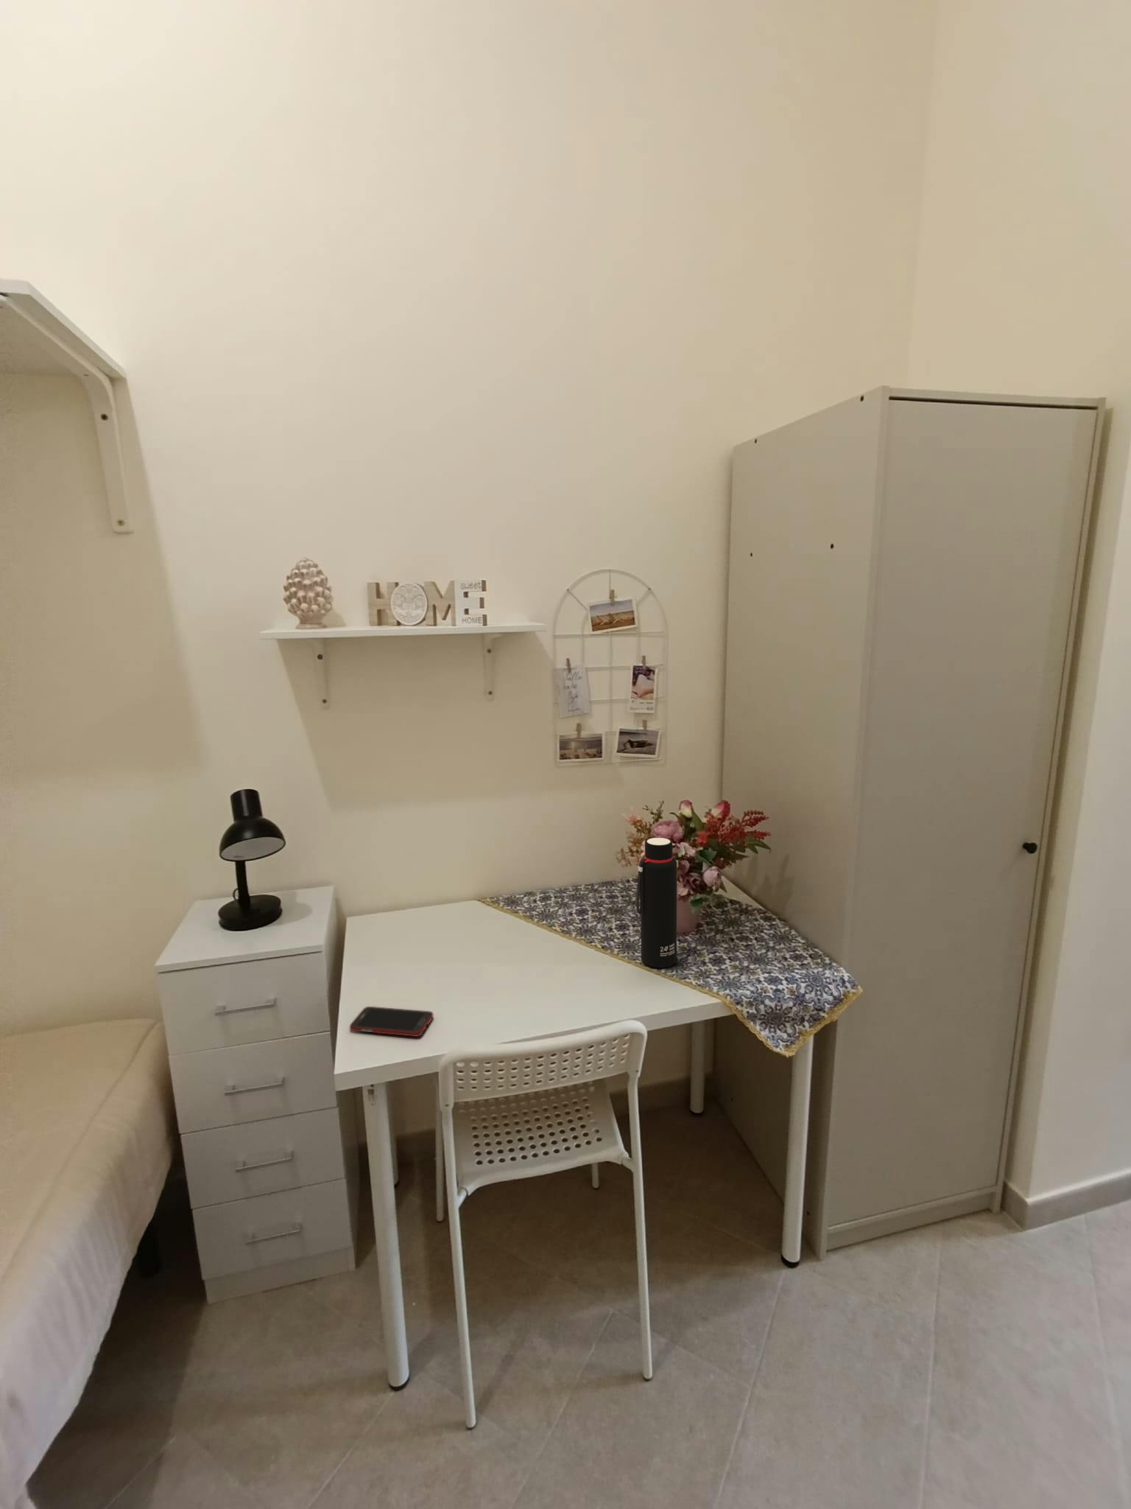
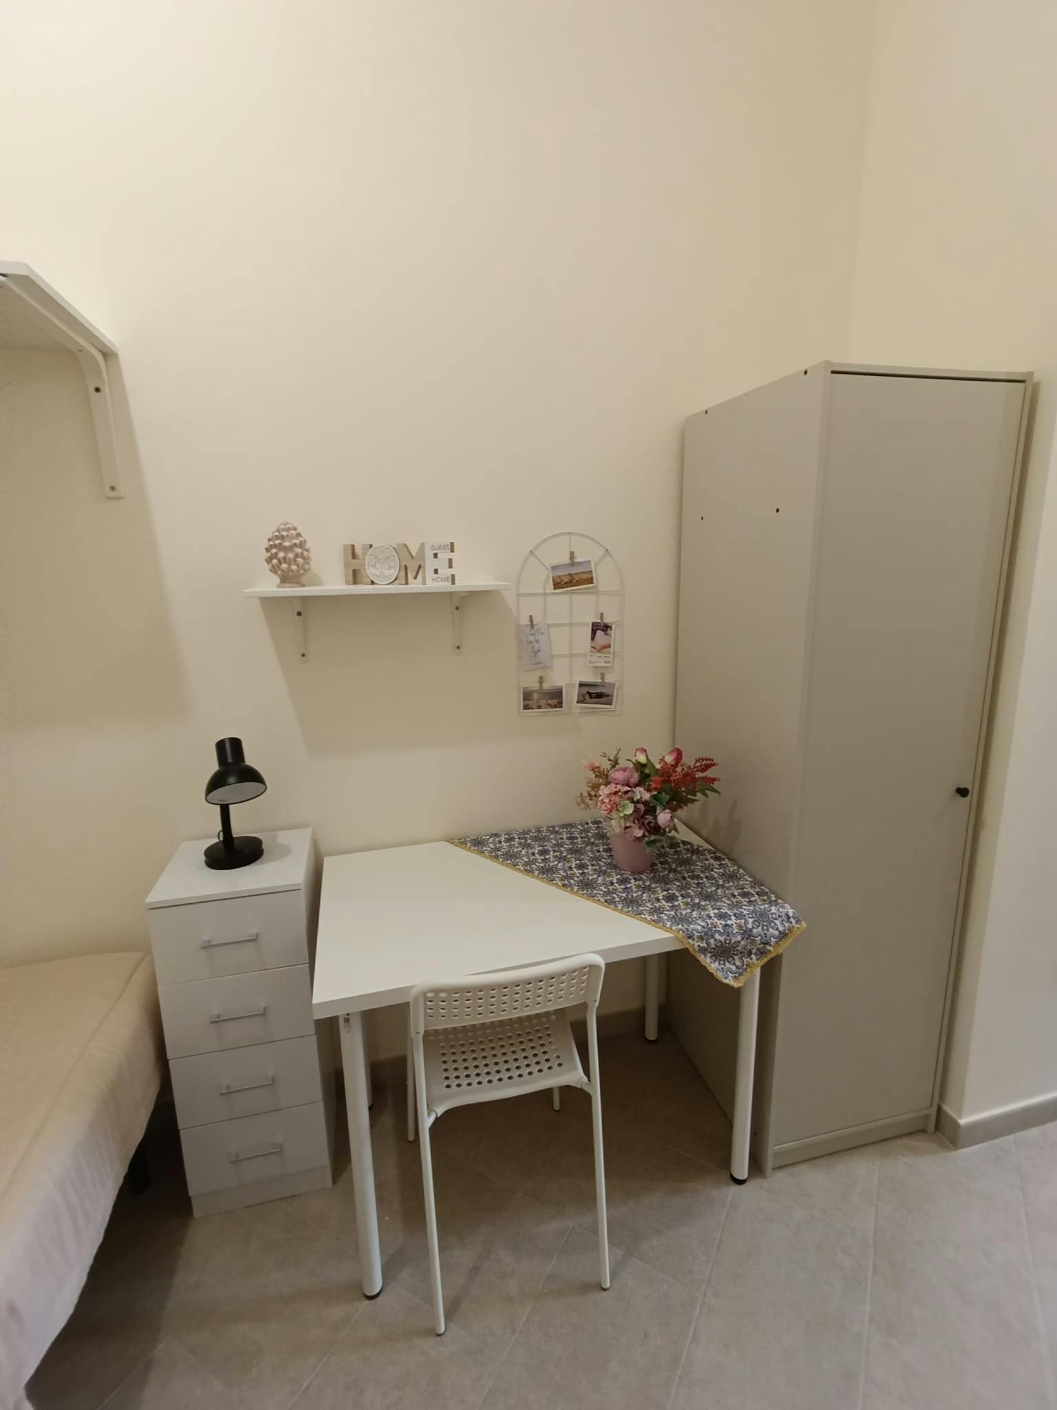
- cell phone (392, 1021)
- water bottle (656, 902)
